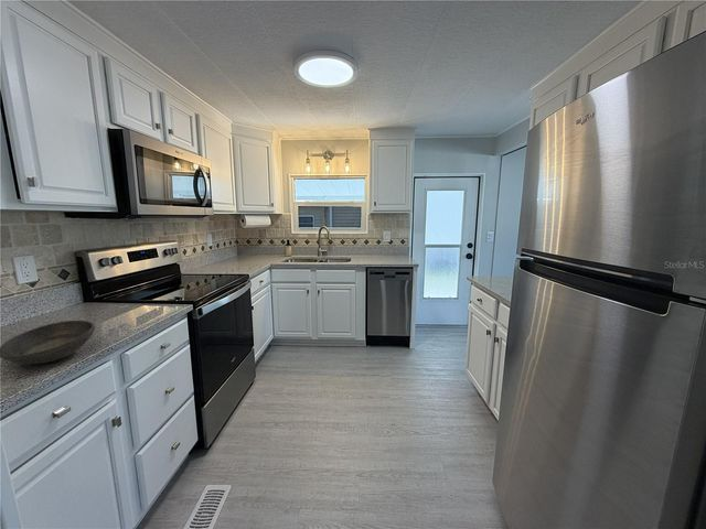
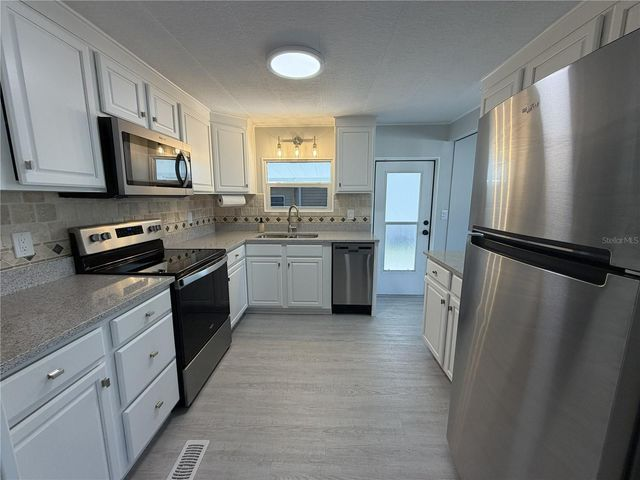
- bowl (51, 344)
